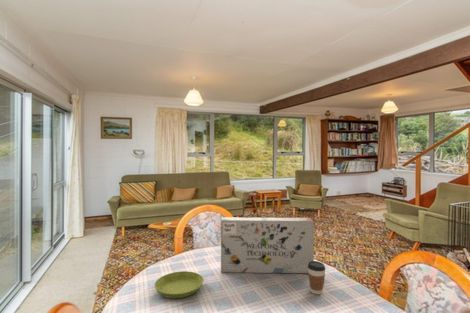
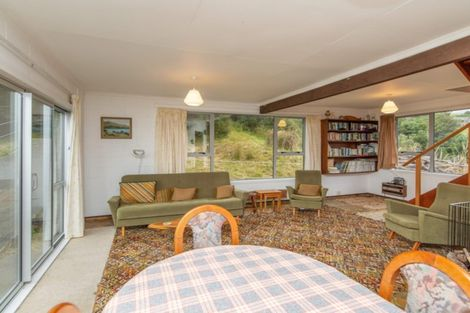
- saucer (179, 285)
- coffee cup (316, 277)
- toy set box (266, 244)
